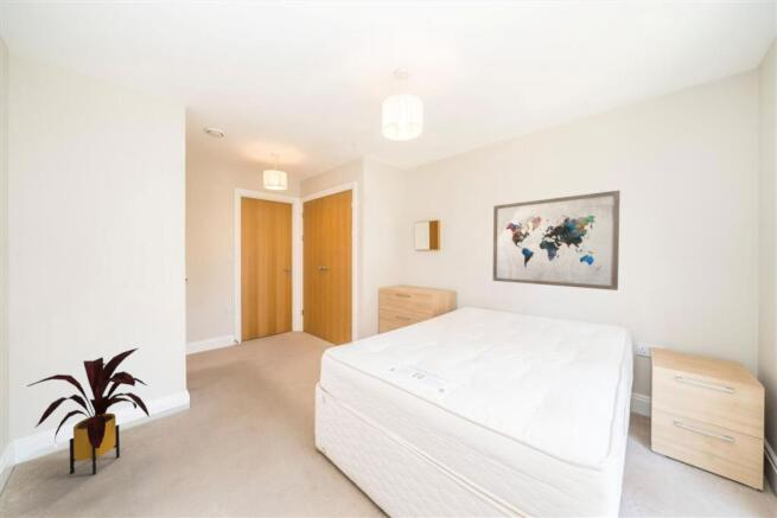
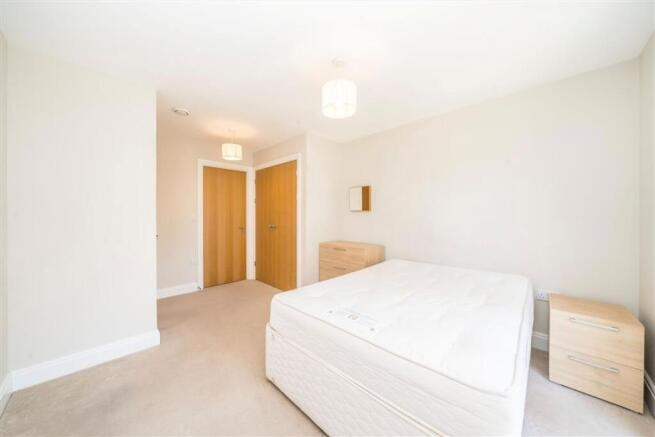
- house plant (91, 411)
- wall art (547, 242)
